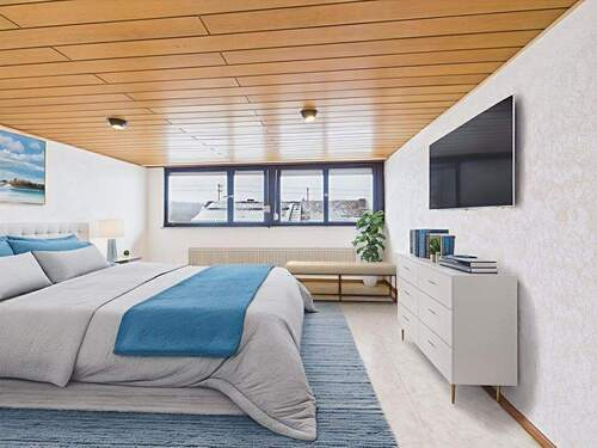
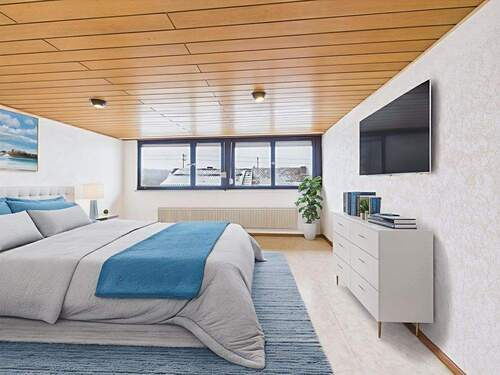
- bench (339, 281)
